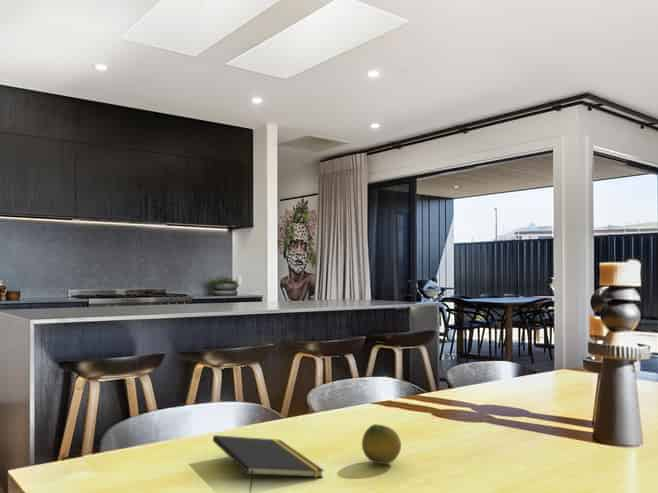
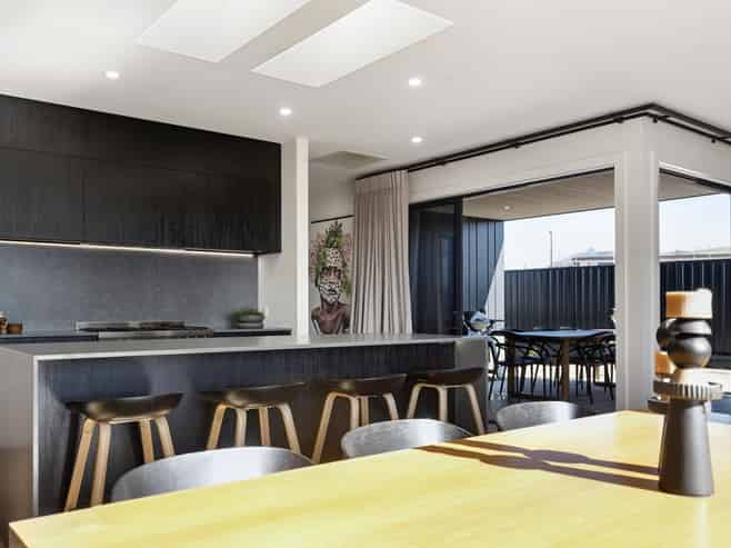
- notepad (265, 455)
- fruit (381, 444)
